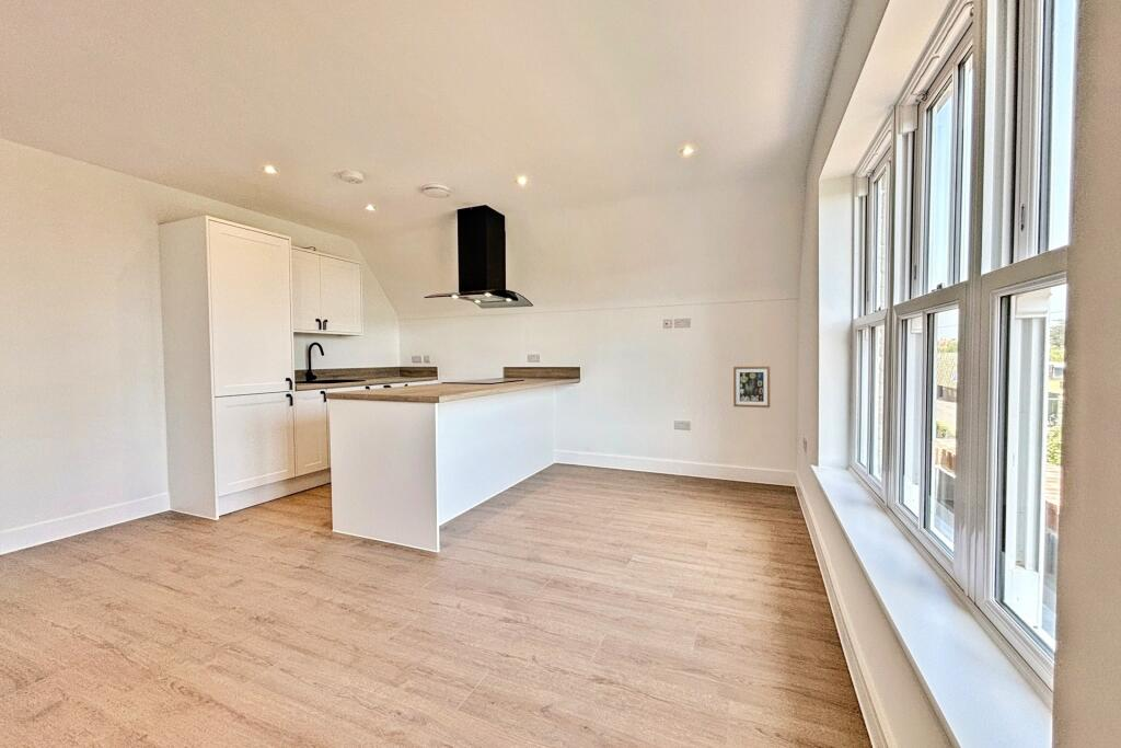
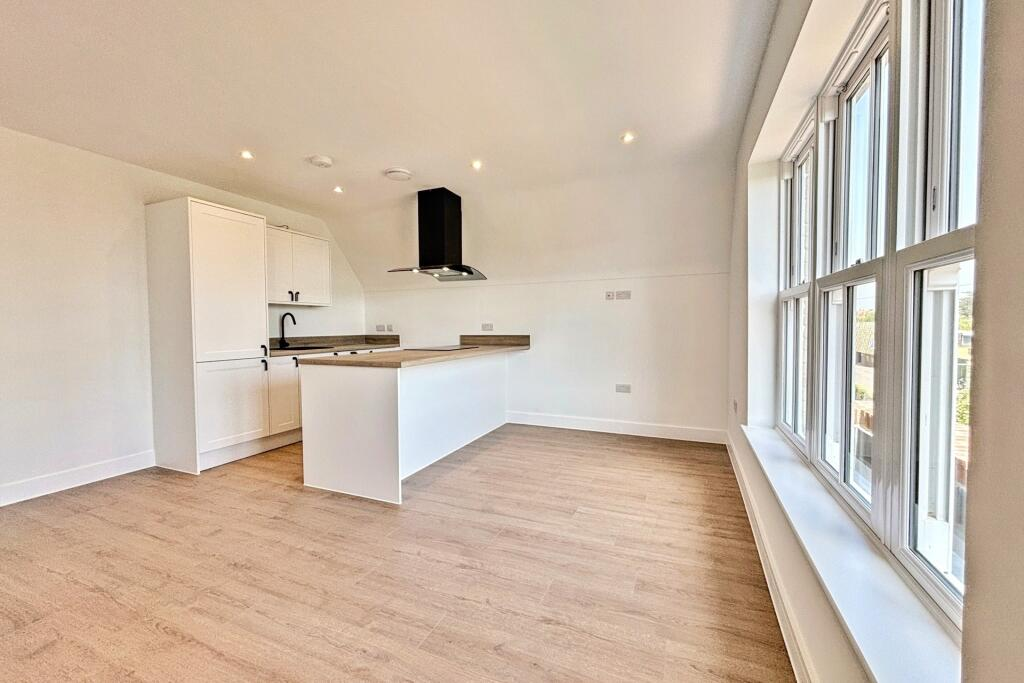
- wall art (751, 387)
